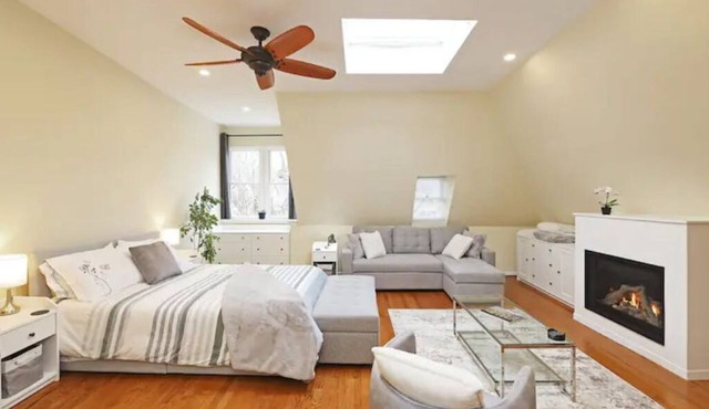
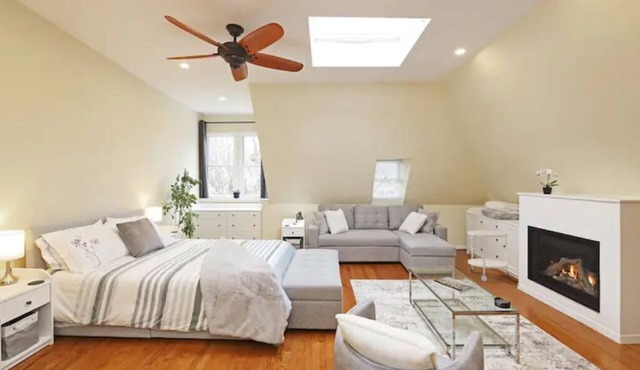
+ side table (484, 254)
